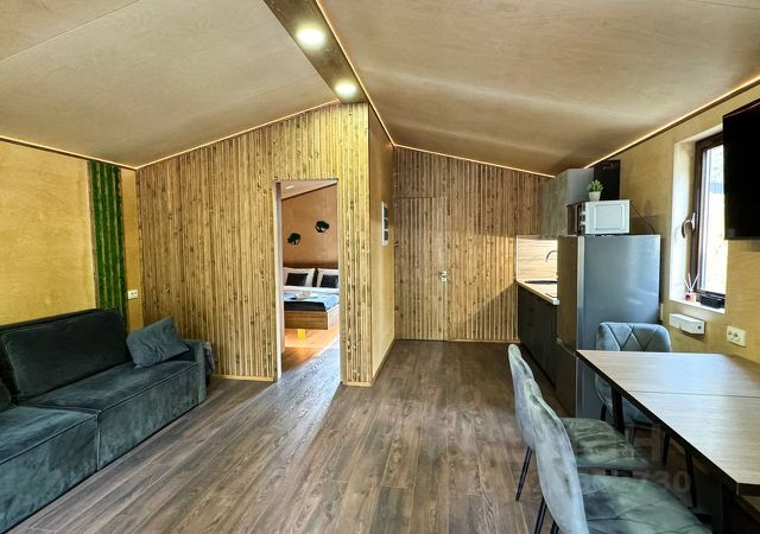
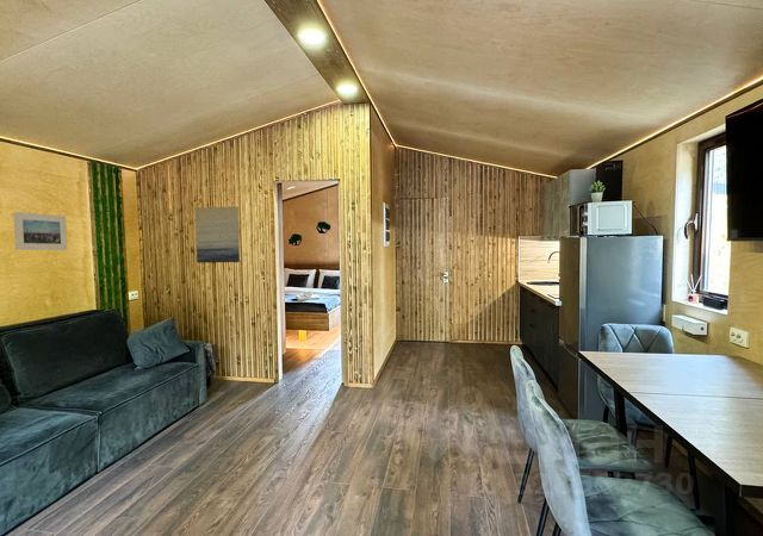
+ wall art (217, 235)
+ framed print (42, 231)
